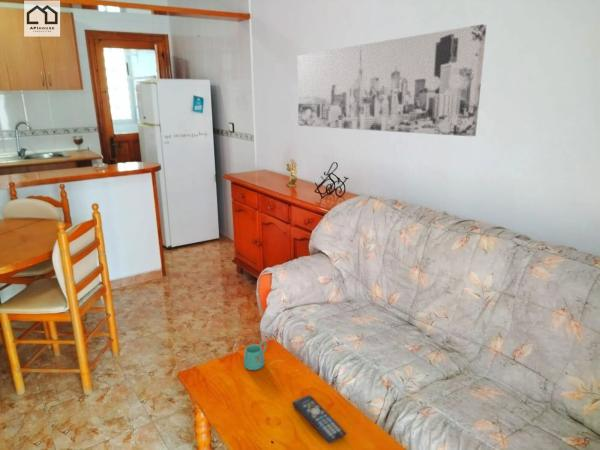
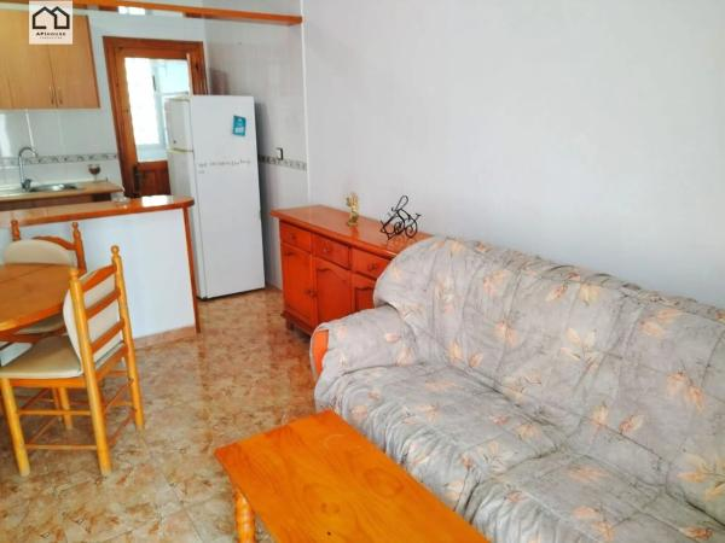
- remote control (317, 417)
- wall art (369, 87)
- mug (257, 354)
